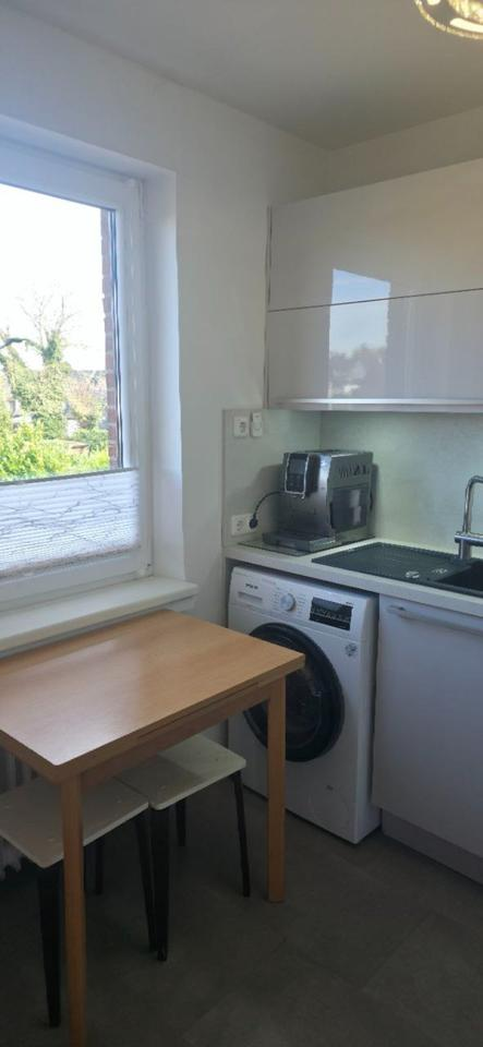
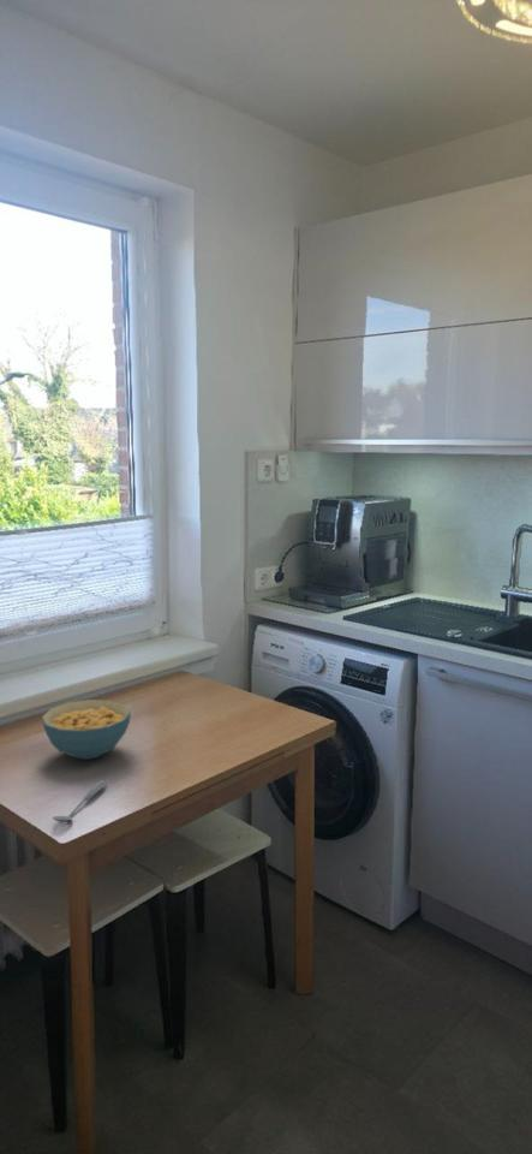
+ cereal bowl (86, 733)
+ spoon (82, 801)
